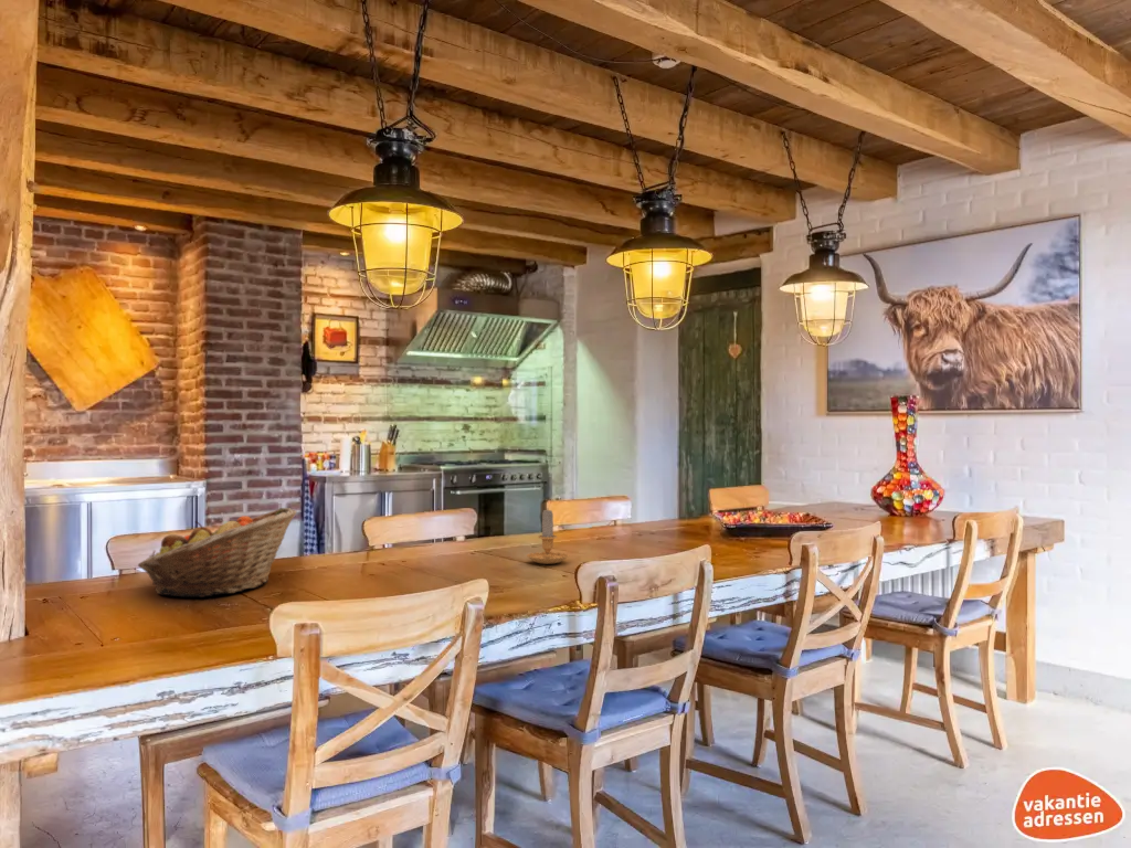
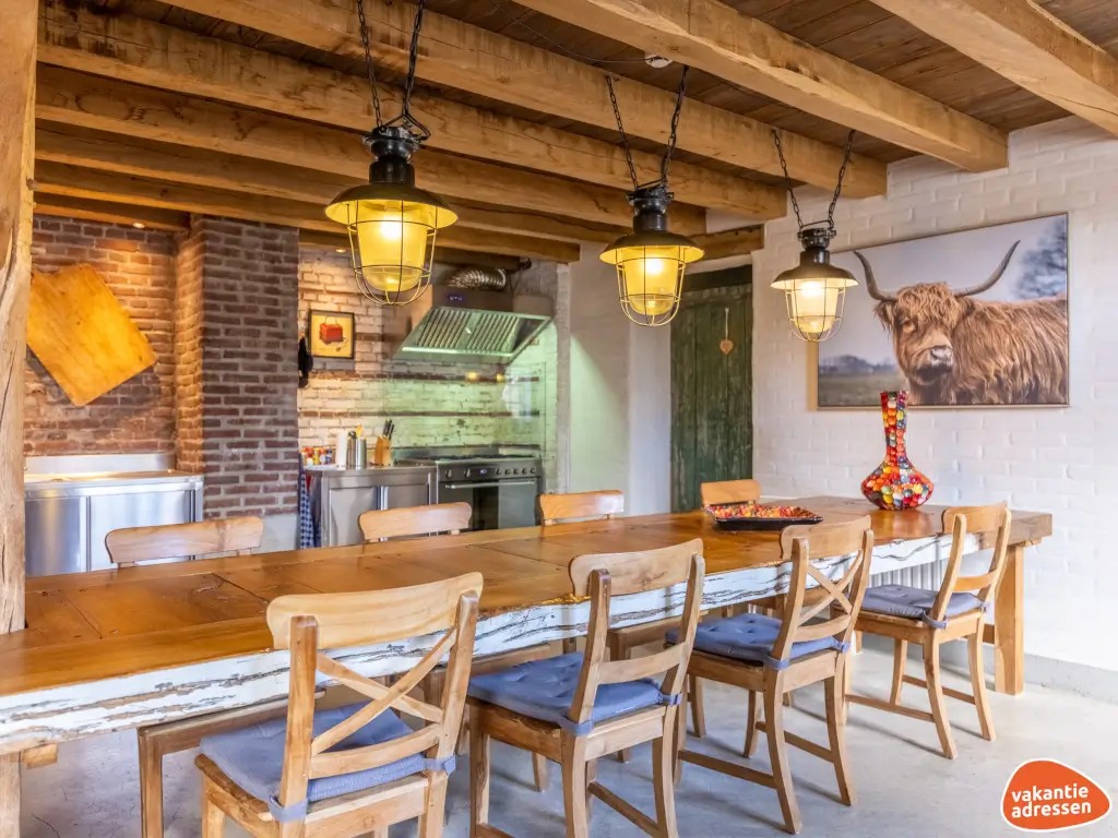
- fruit basket (221, 548)
- candlestick (547, 533)
